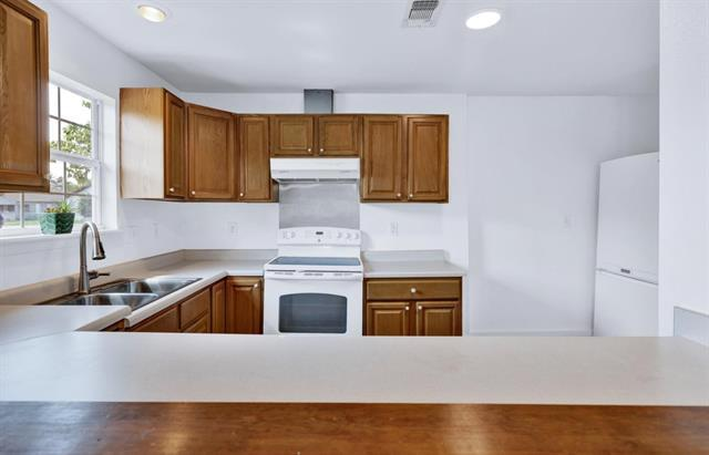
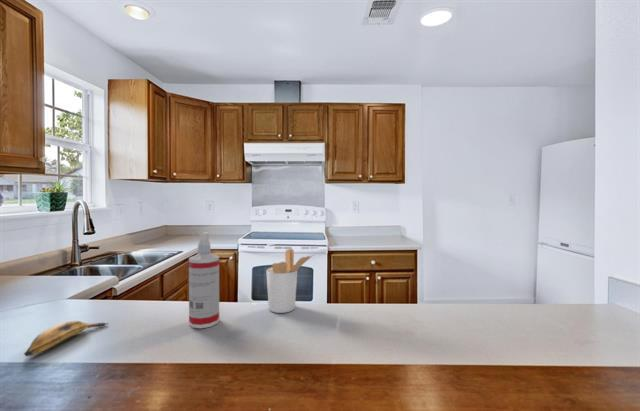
+ spray bottle (204, 277)
+ utensil holder (289, 280)
+ banana (65, 332)
